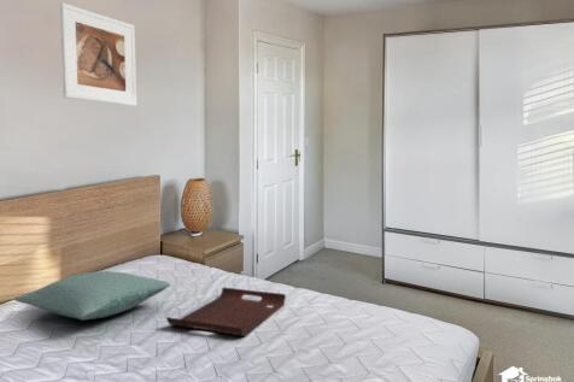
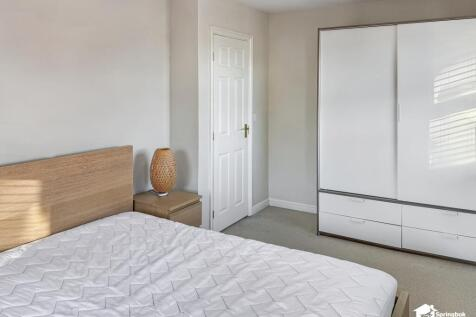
- pillow (95, 293)
- serving tray (230, 310)
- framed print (101, 58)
